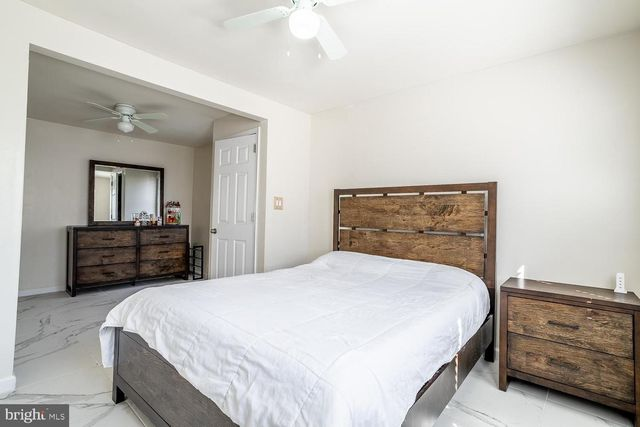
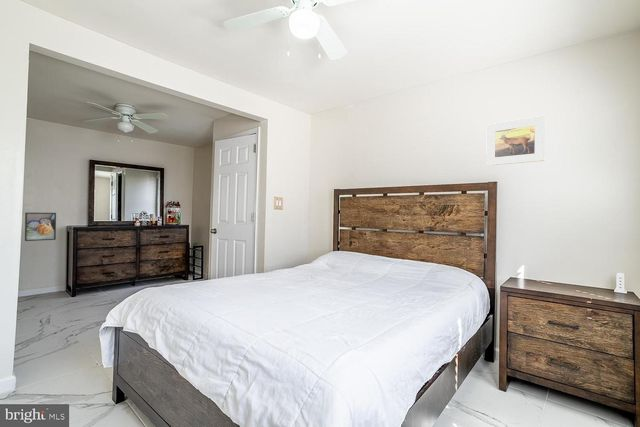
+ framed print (514, 142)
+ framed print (40, 226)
